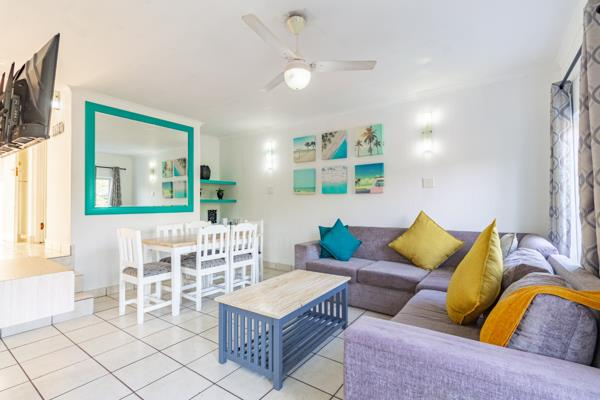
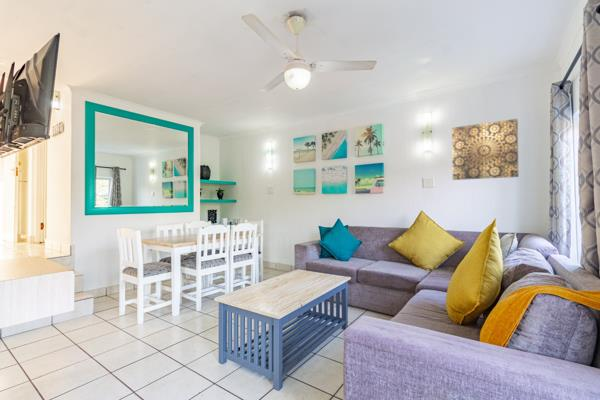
+ wall art (483, 151)
